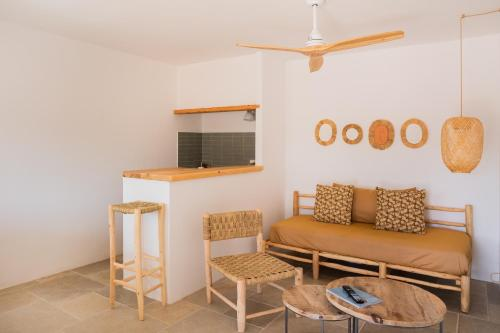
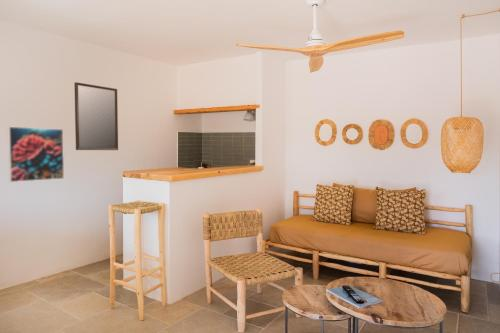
+ home mirror (97, 118)
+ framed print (37, 154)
